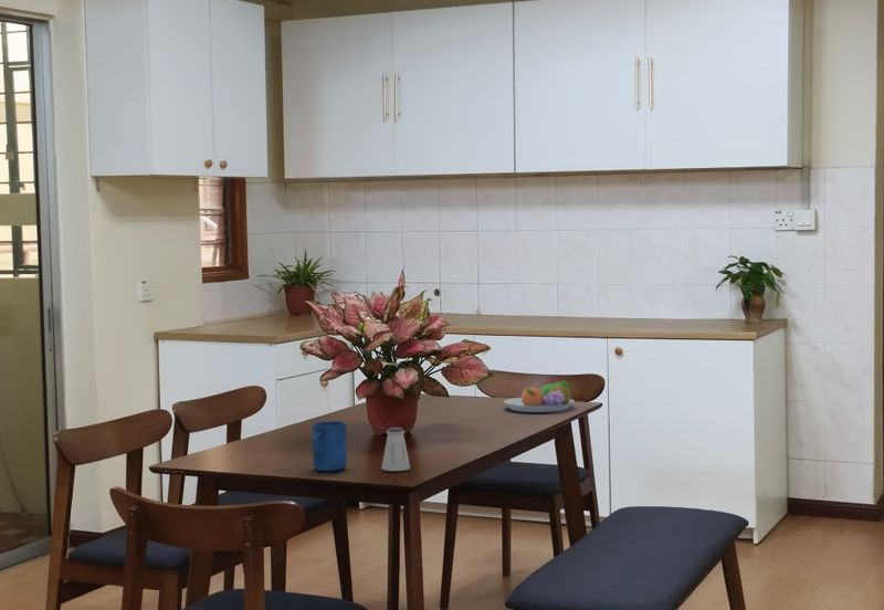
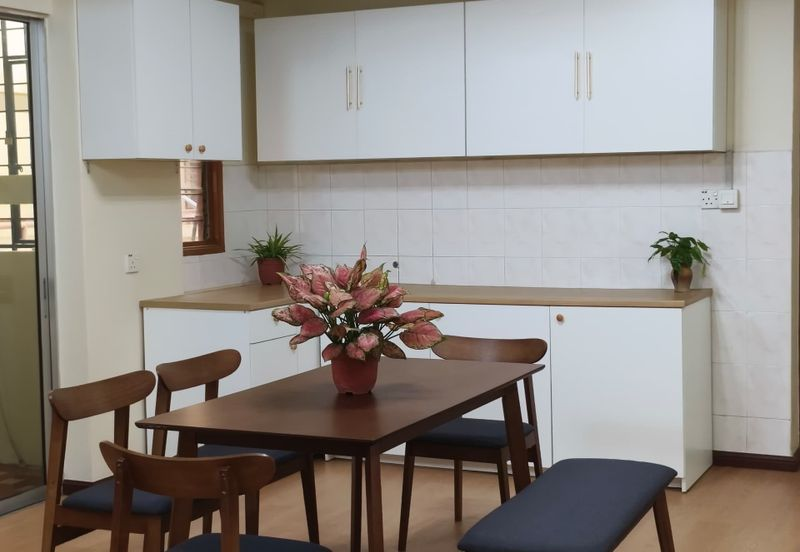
- mug (326, 446)
- saltshaker (396, 448)
- fruit bowl (541, 393)
